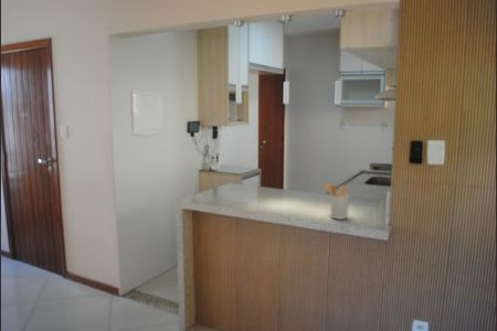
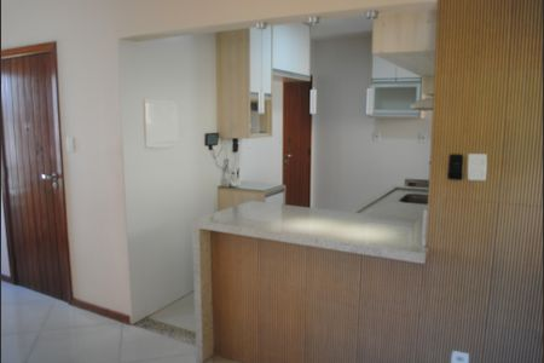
- utensil holder (335, 200)
